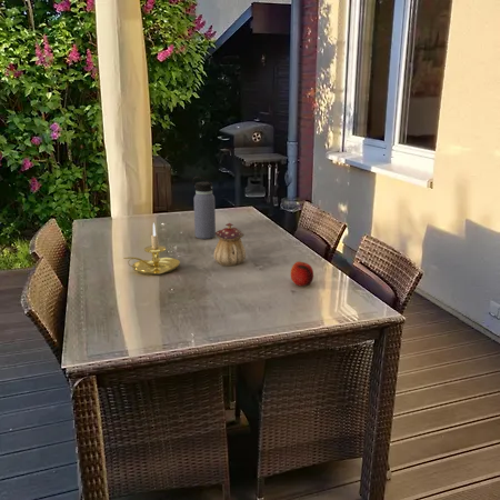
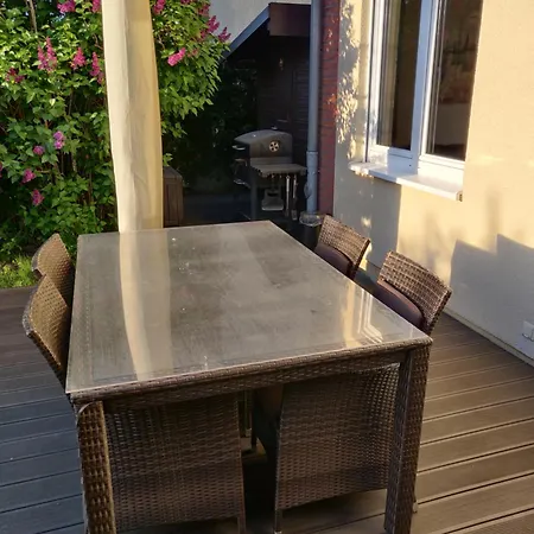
- teapot (230, 242)
- water bottle (203, 206)
- fruit (301, 273)
- candle holder (151, 247)
